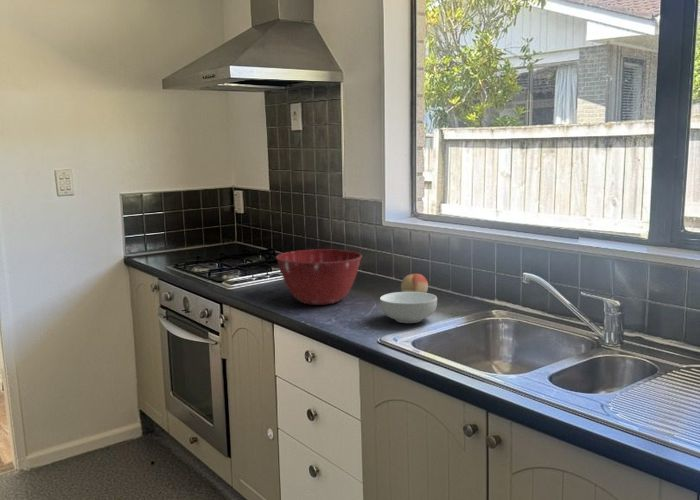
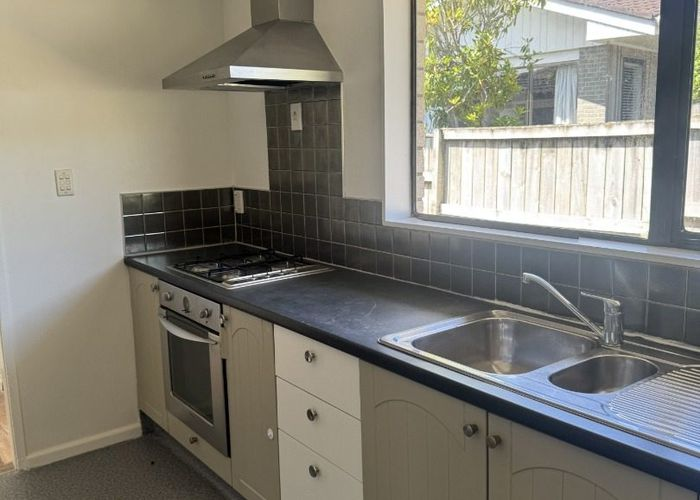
- cereal bowl (408, 308)
- mixing bowl (319, 277)
- fruit (414, 286)
